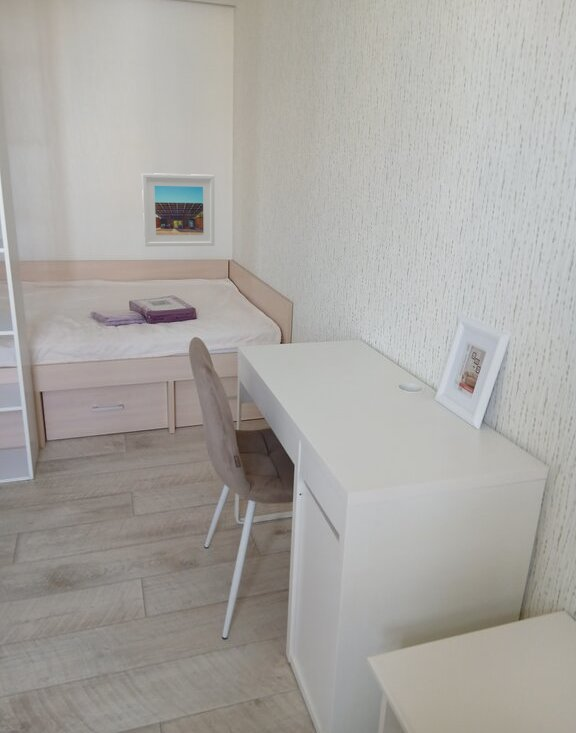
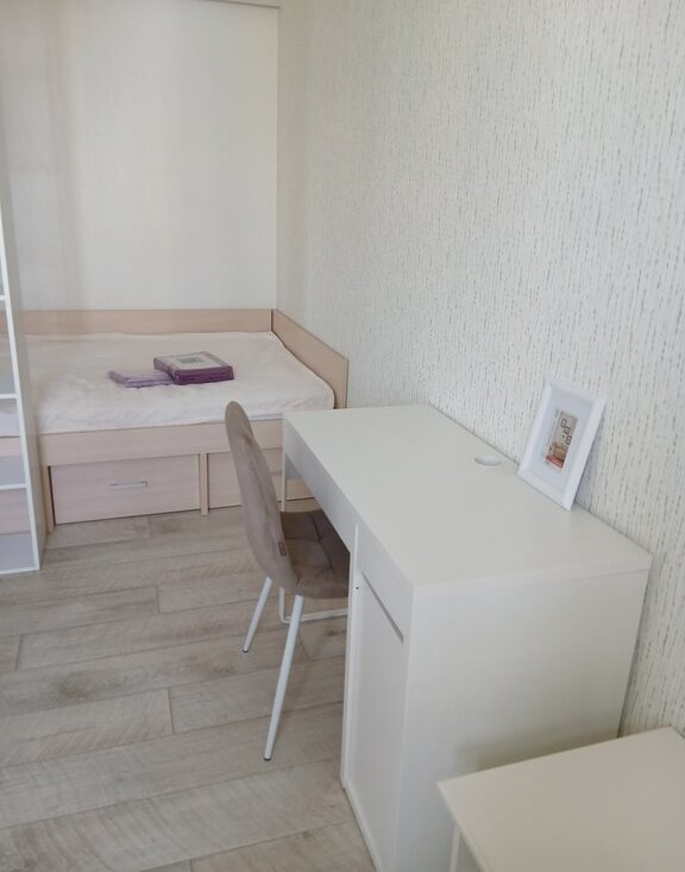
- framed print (179, 210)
